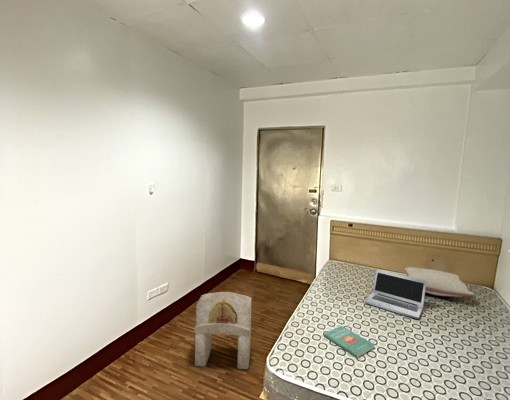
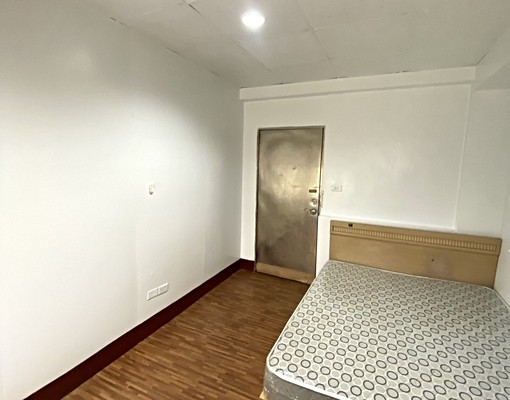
- stool (223, 328)
- laptop (395, 292)
- book (348, 340)
- pillow (434, 280)
